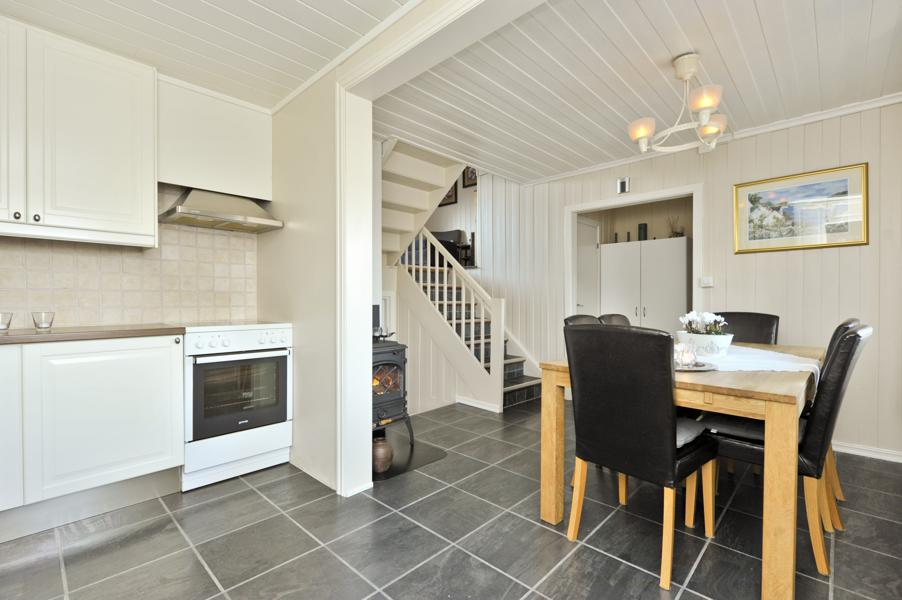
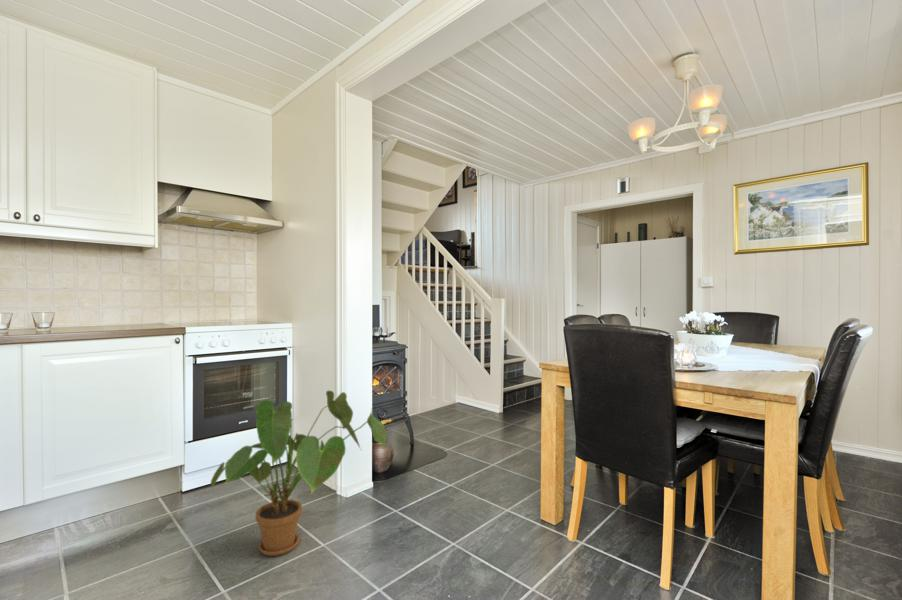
+ house plant (302, 469)
